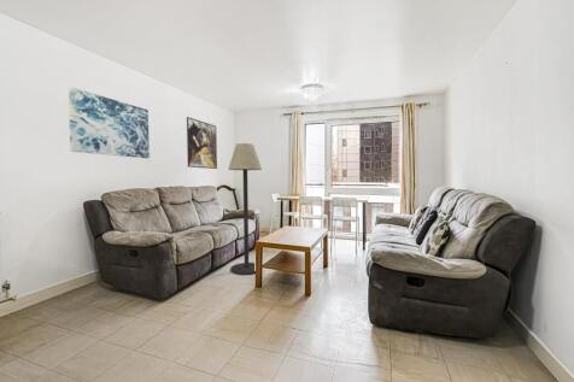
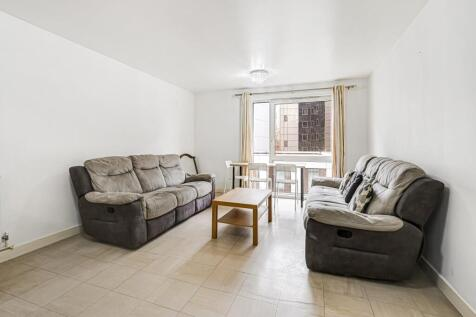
- floor lamp (245, 207)
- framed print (203, 145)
- wall art (113, 128)
